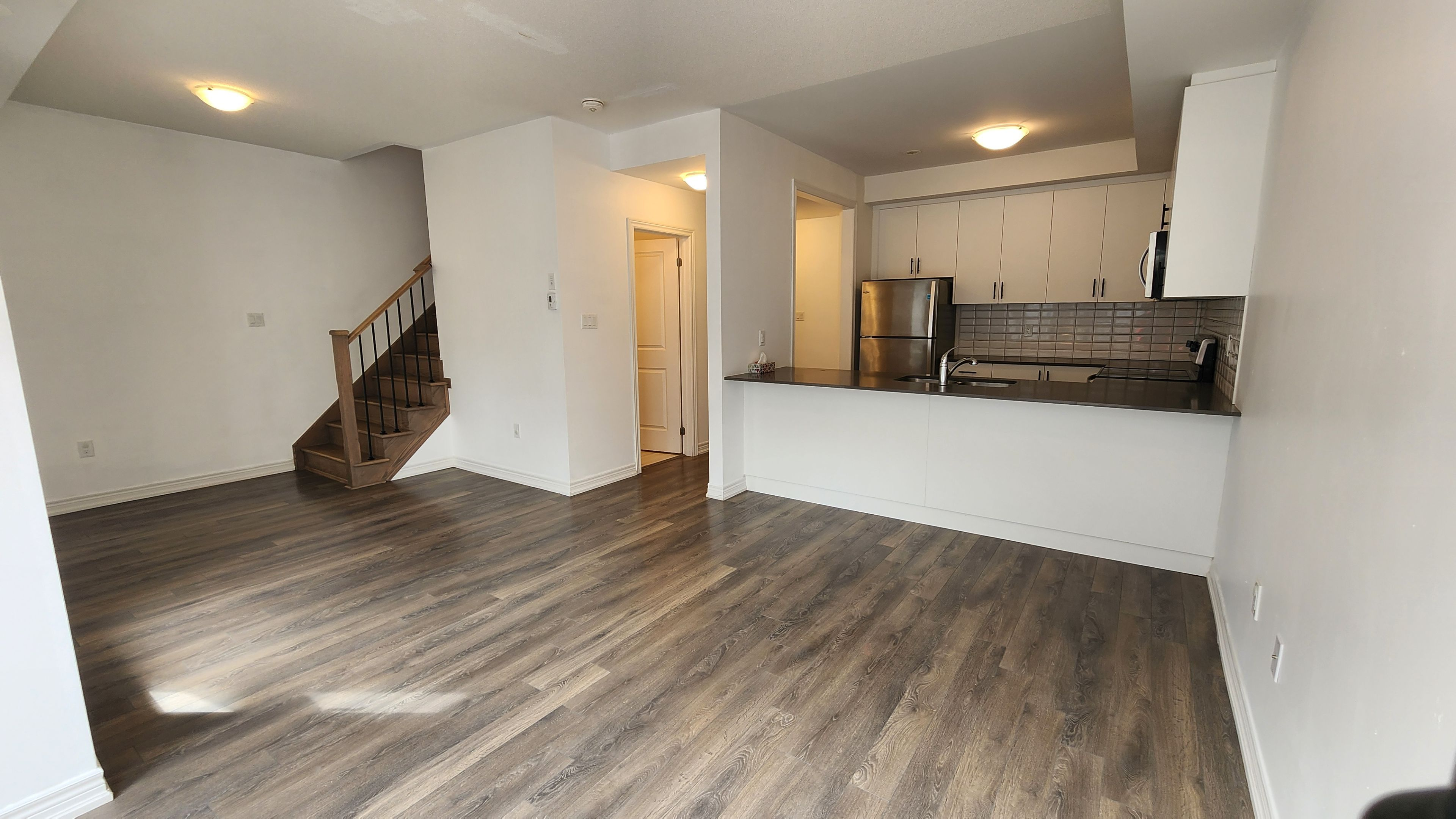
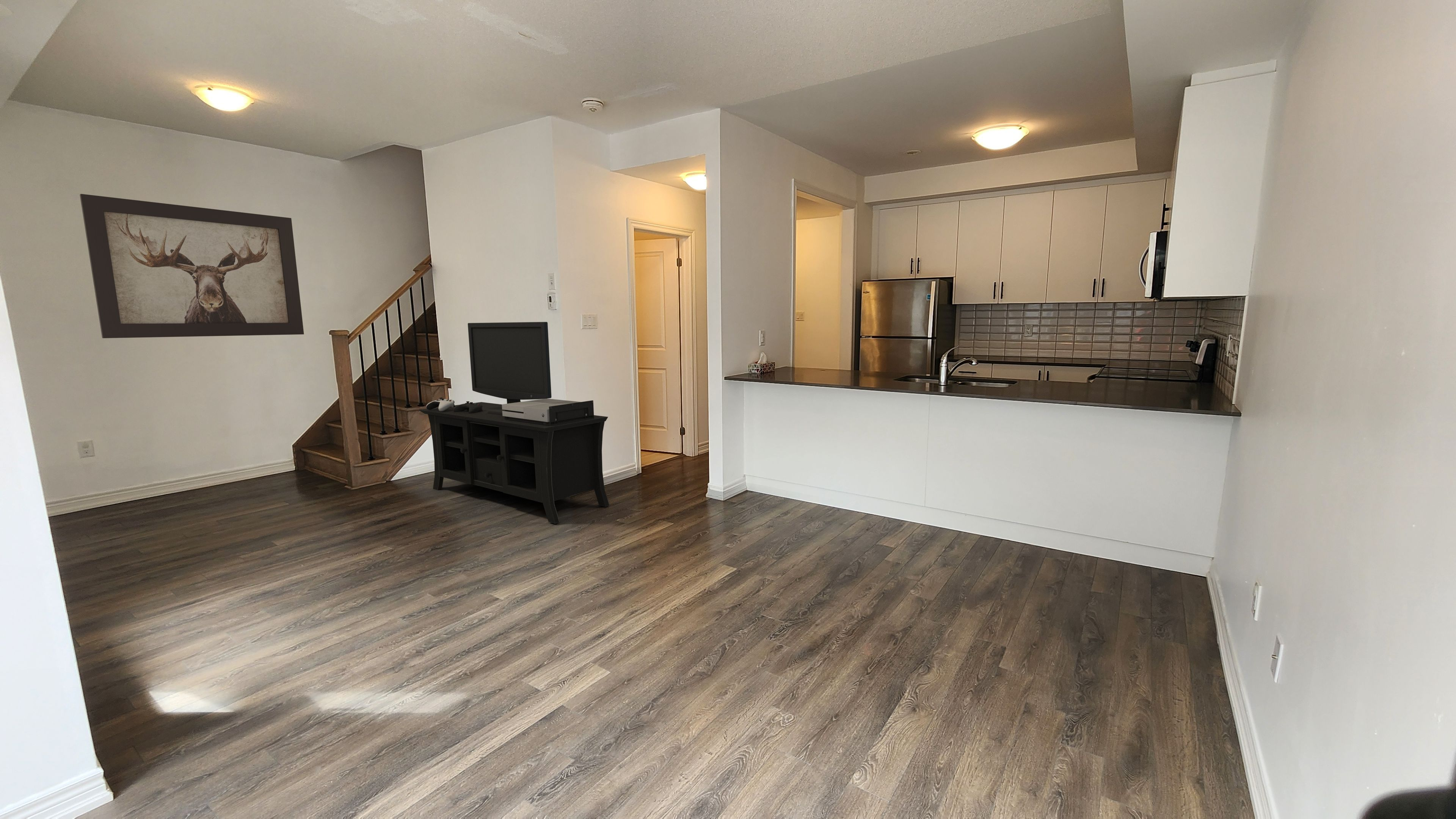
+ wall art (205, 272)
+ media console (508, 412)
